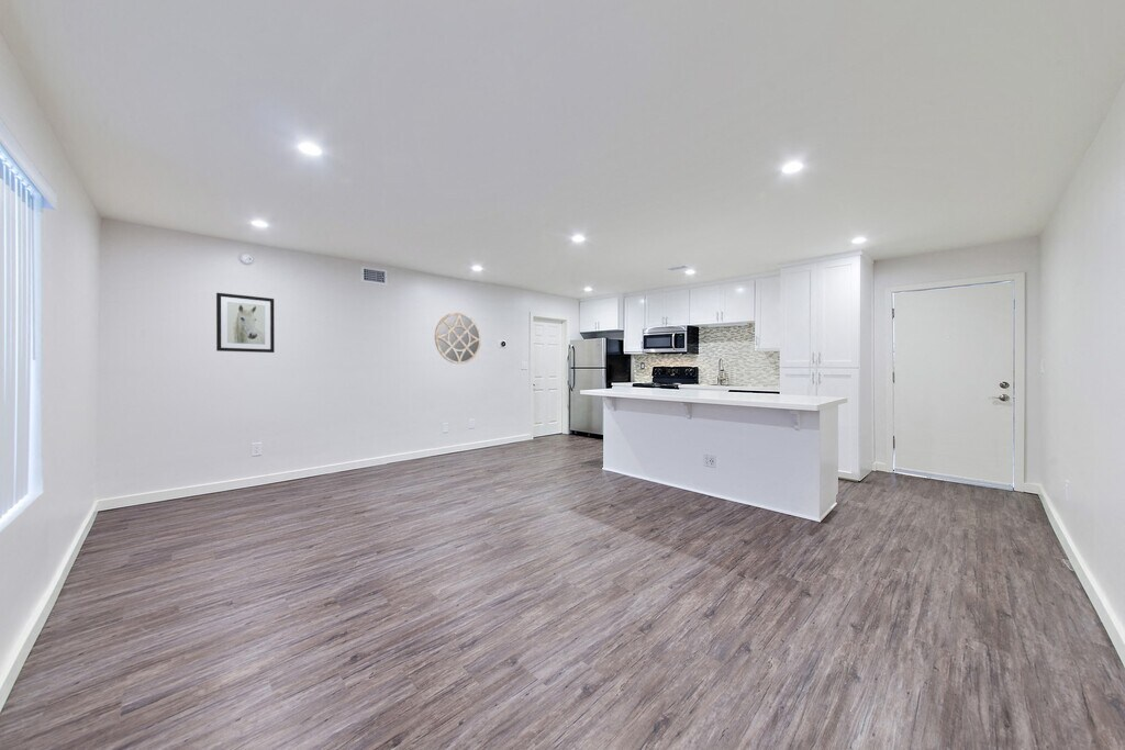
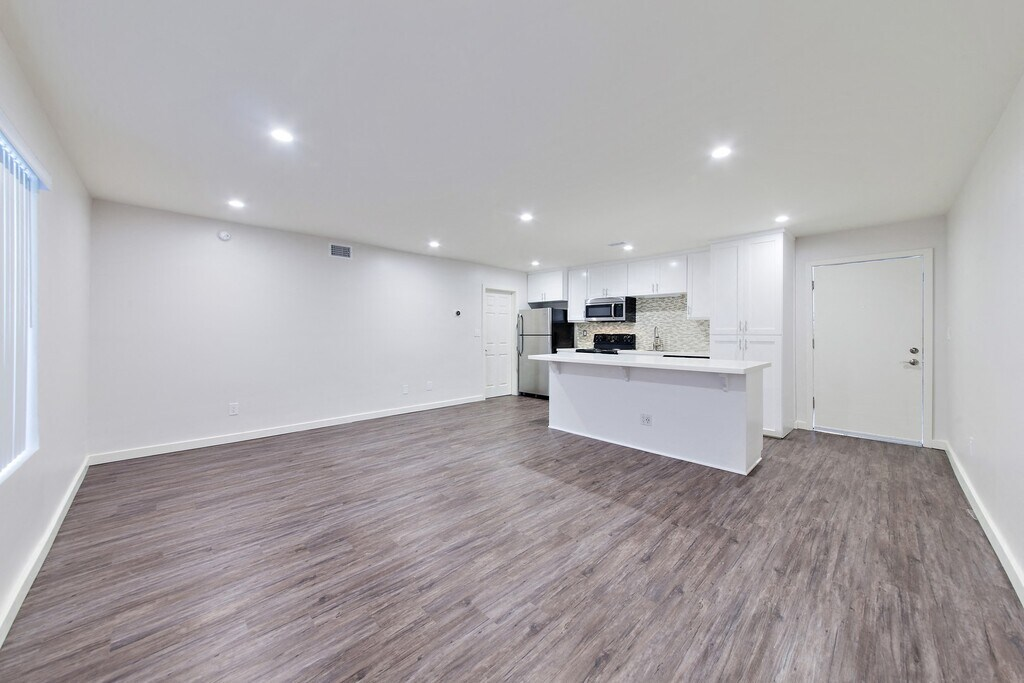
- wall art (246, 323)
- home mirror (458, 338)
